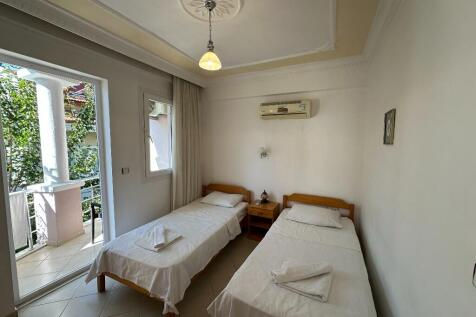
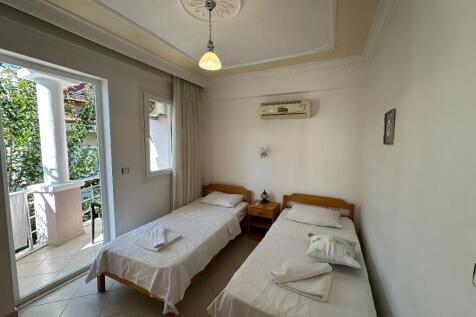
+ decorative pillow (330, 247)
